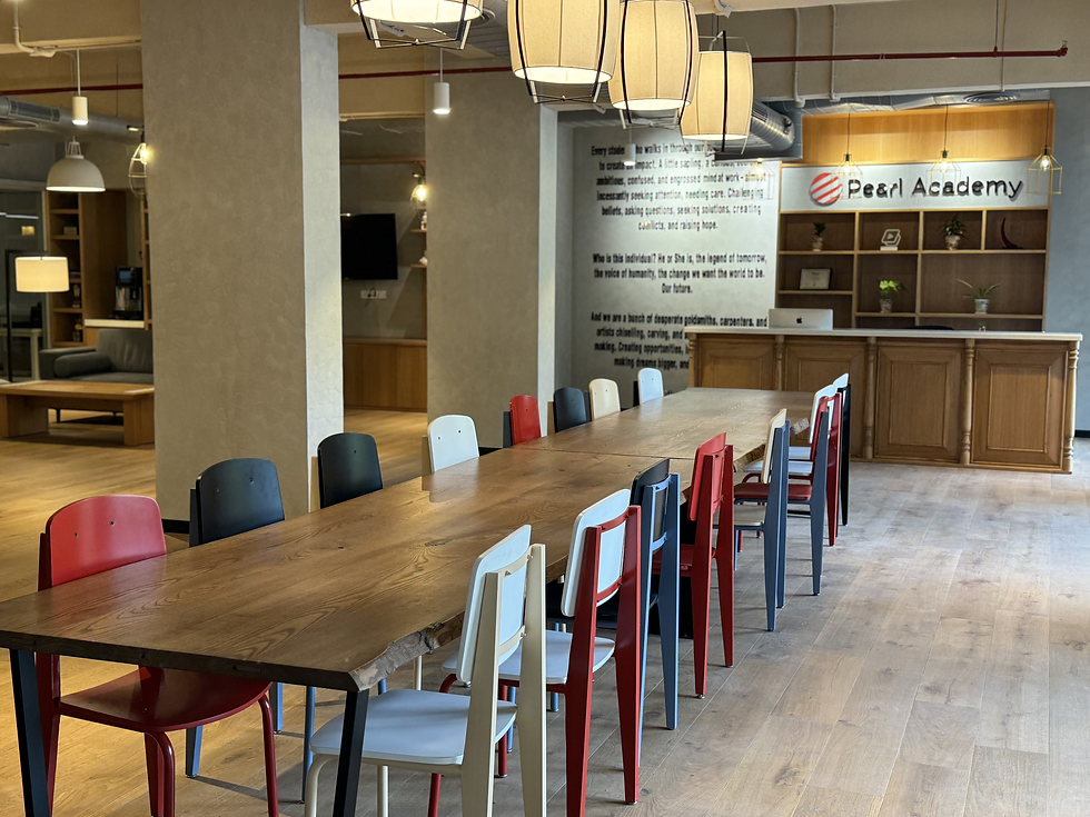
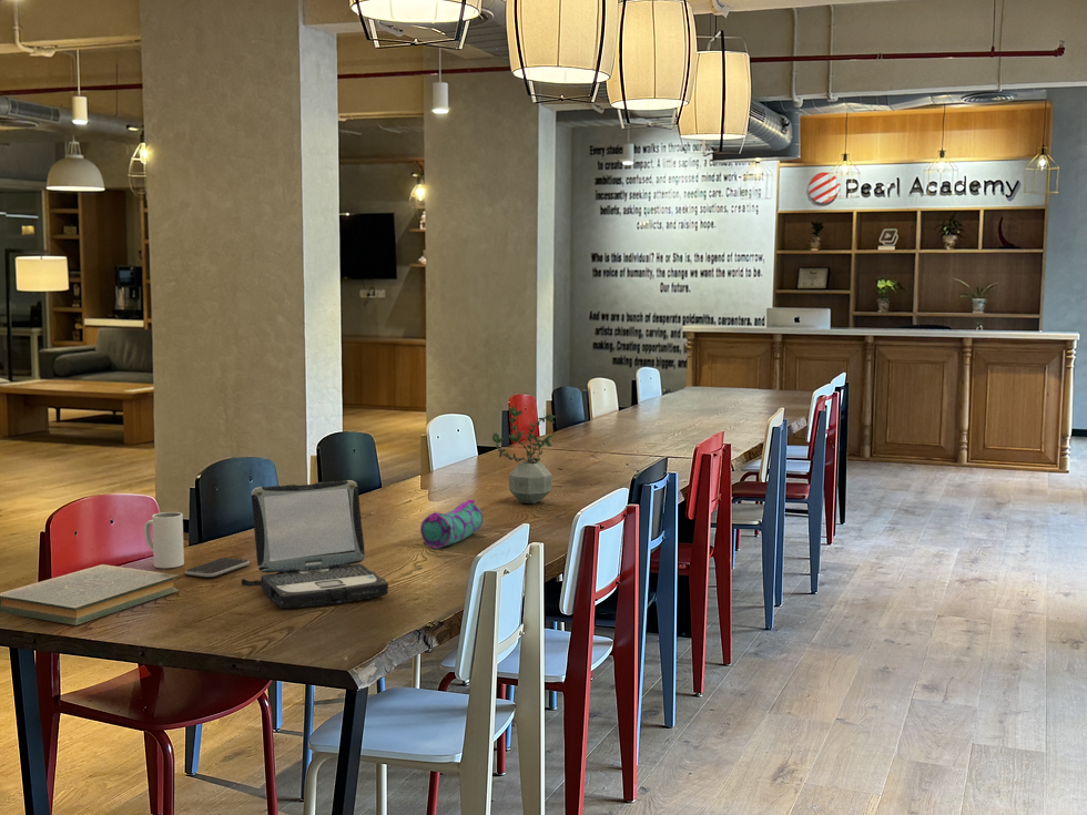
+ laptop (316, 540)
+ book (90, 592)
+ pencil case (453, 523)
+ smartphone (217, 567)
+ mug (162, 539)
+ potted plant (527, 454)
